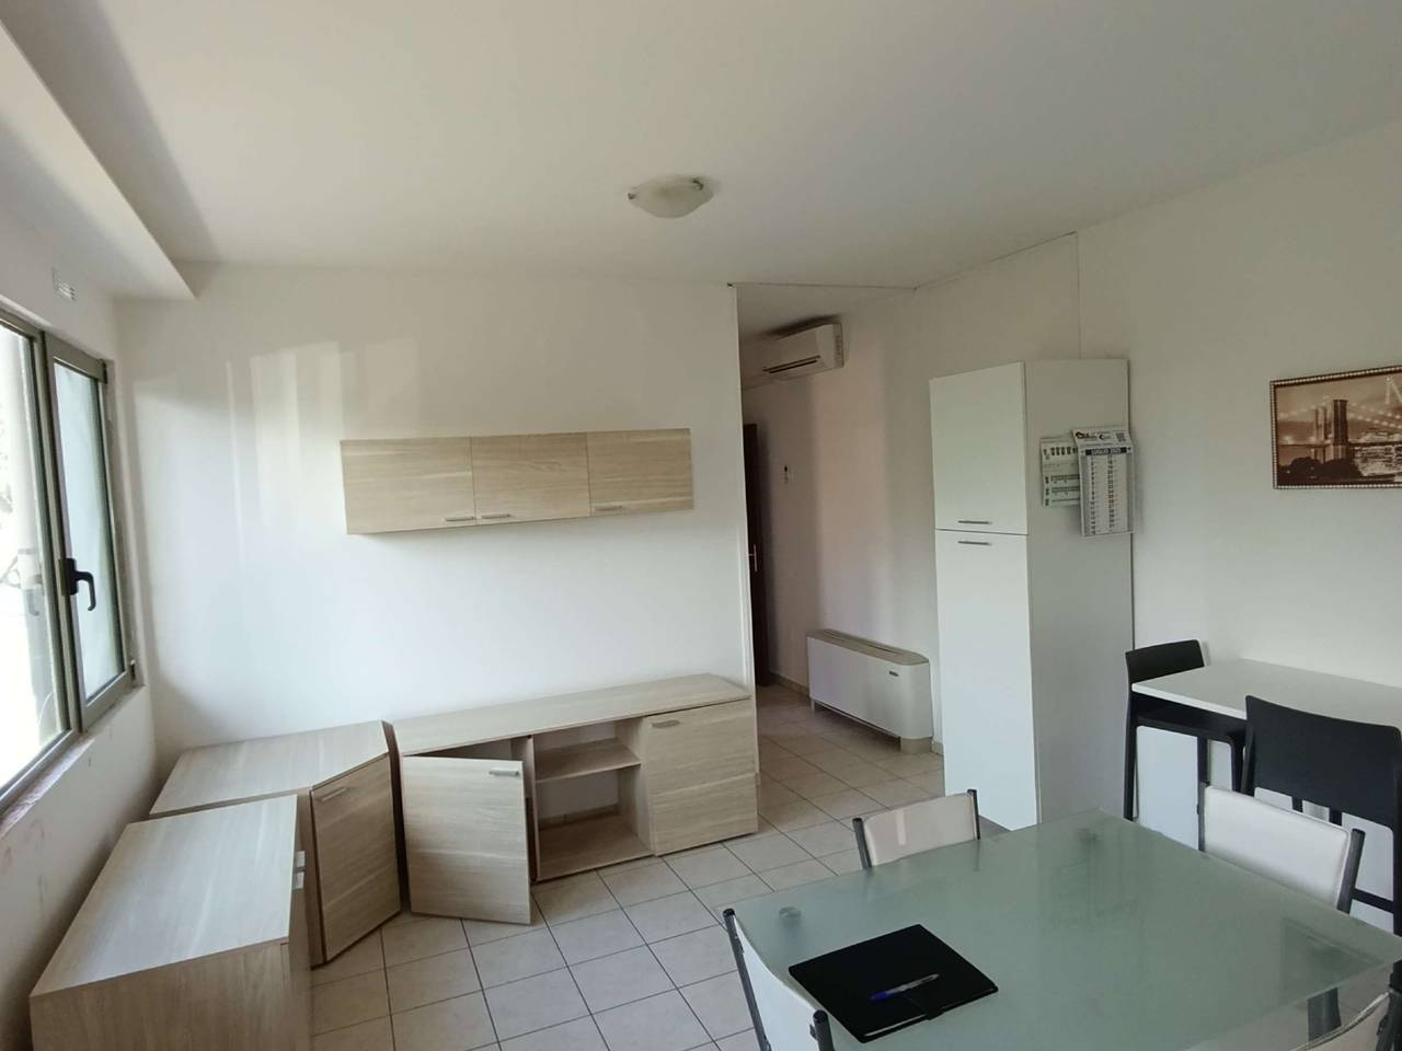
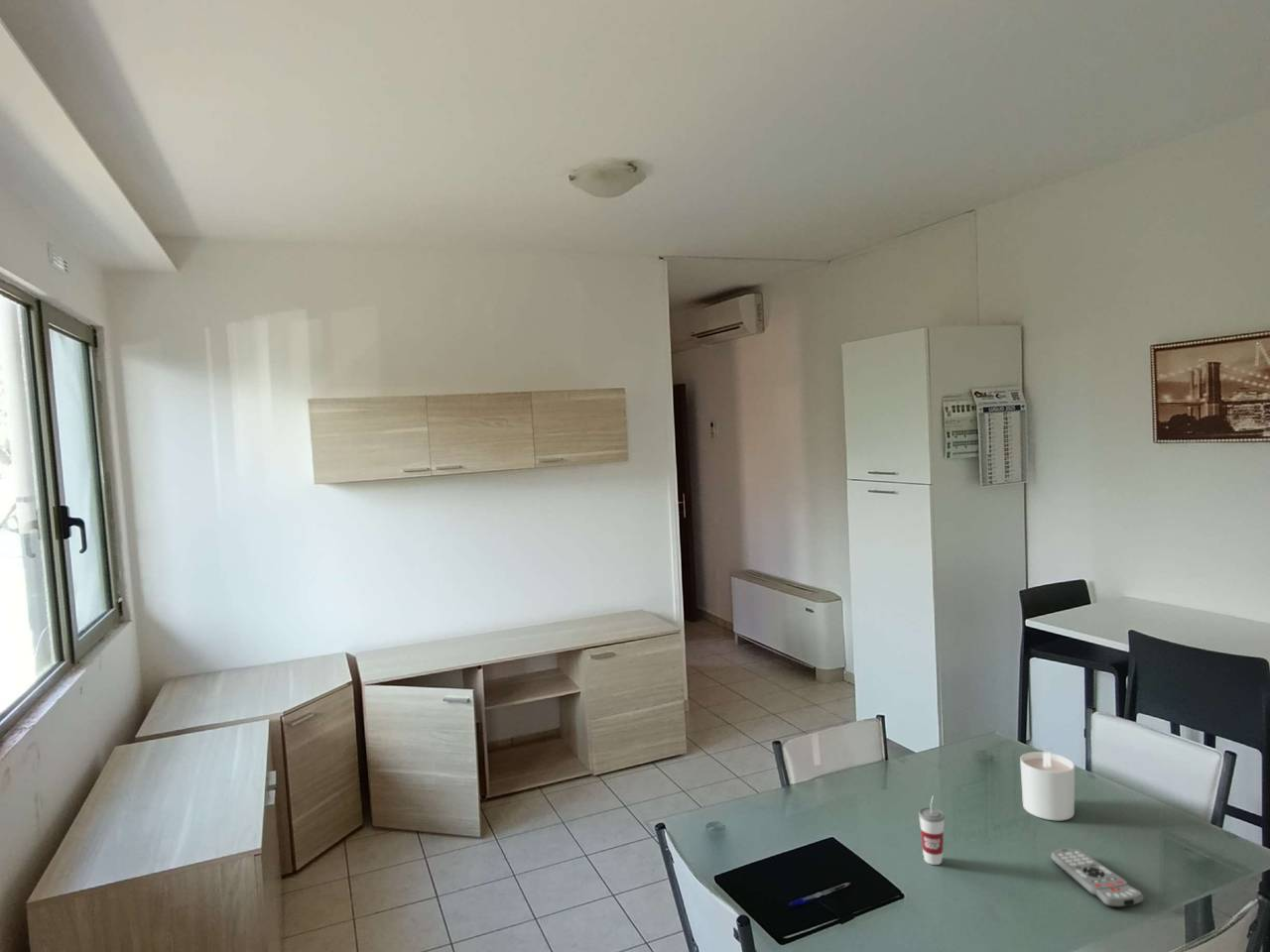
+ candle (1047, 780)
+ remote control (1092, 876)
+ cup (932, 828)
